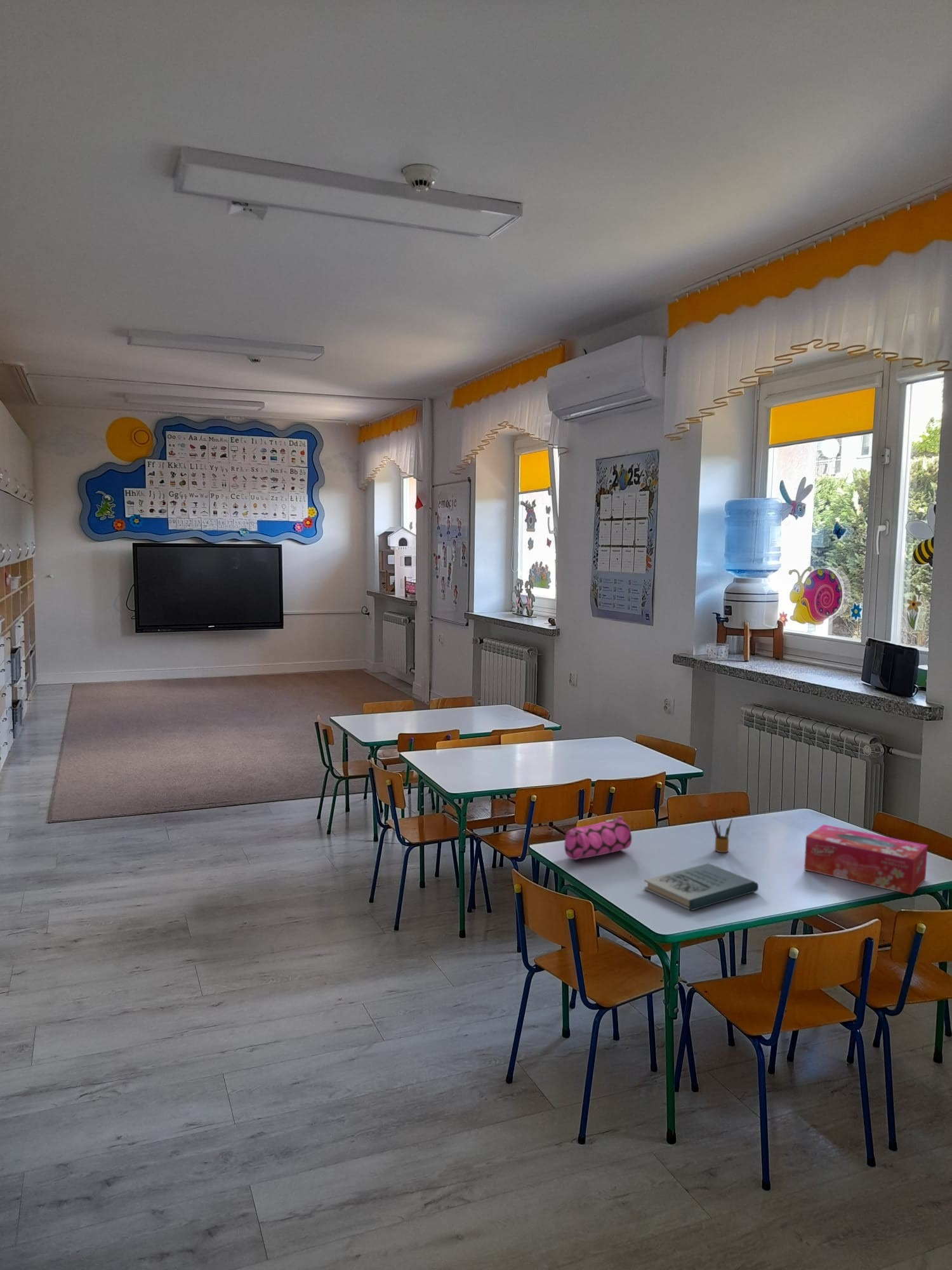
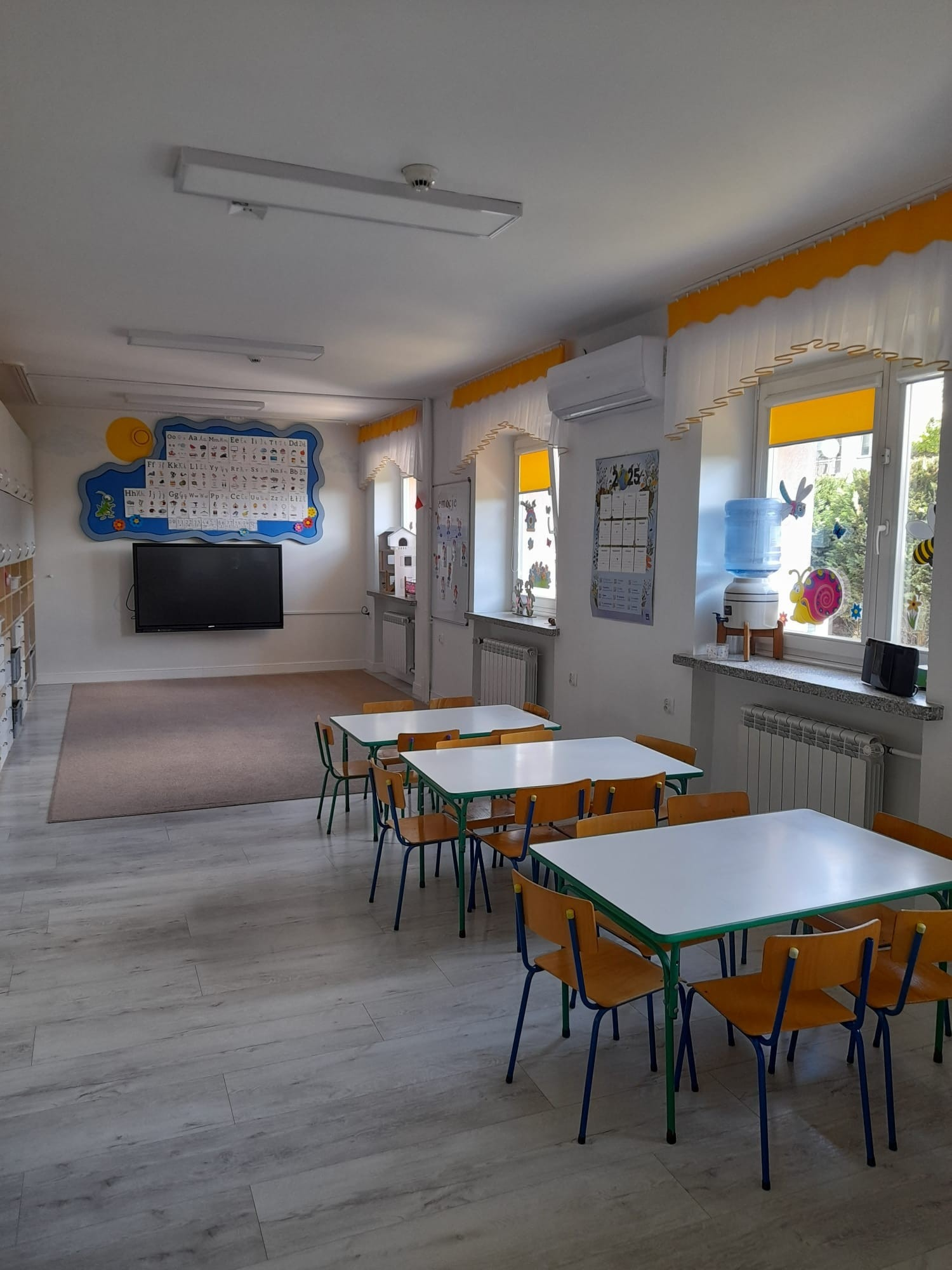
- tissue box (865, 857)
- pencil box (722, 836)
- pencil case (597, 838)
- book (701, 886)
